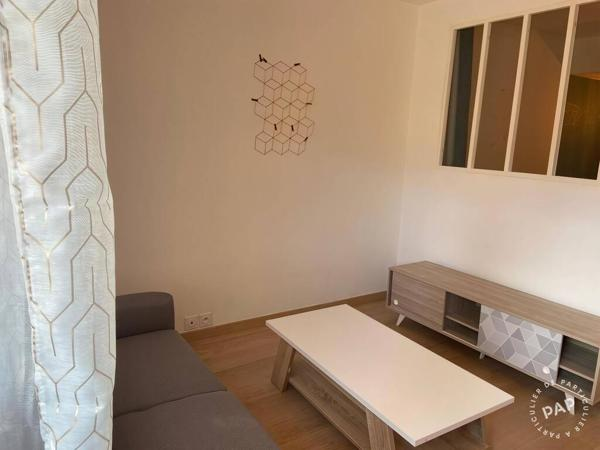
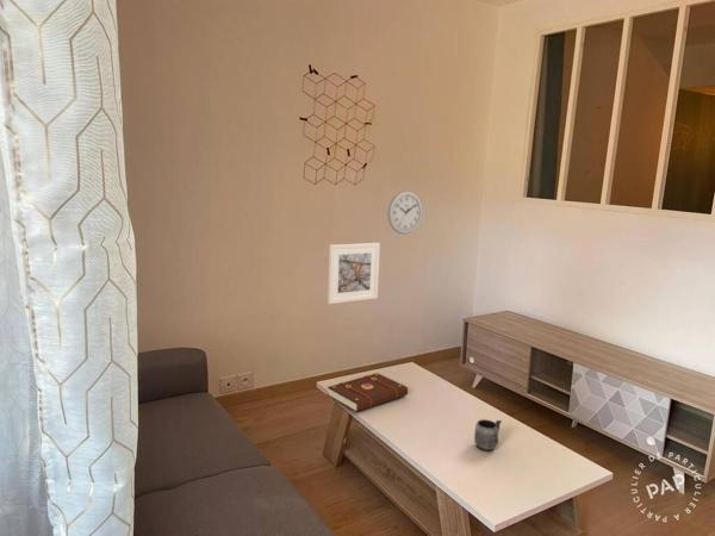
+ book (367, 391)
+ wall clock (405, 212)
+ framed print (354, 272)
+ mug (489, 434)
